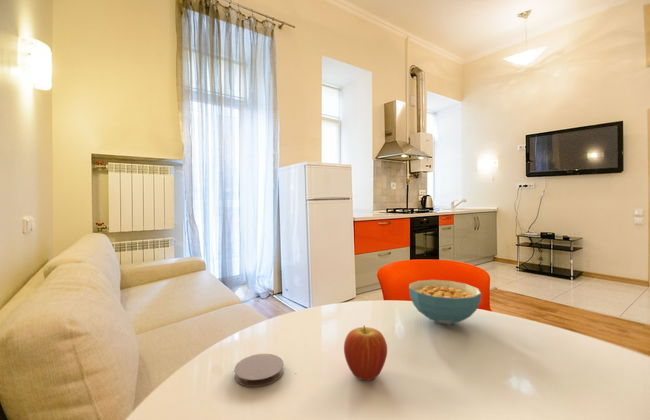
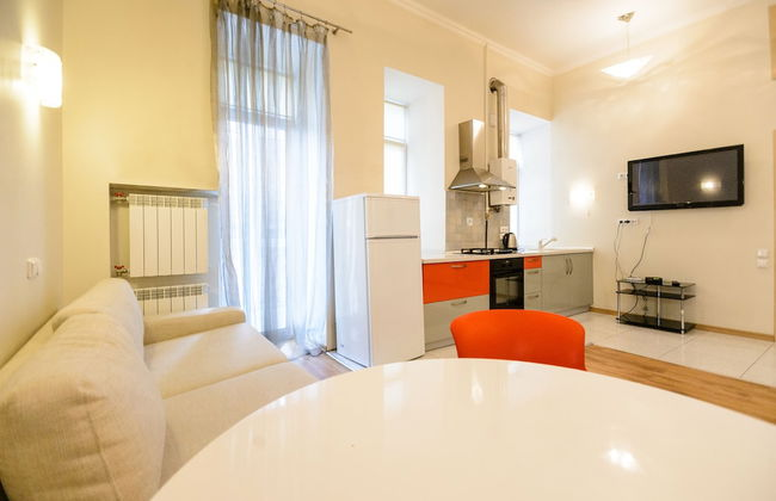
- coaster (259, 368)
- fruit (365, 350)
- cereal bowl (443, 304)
